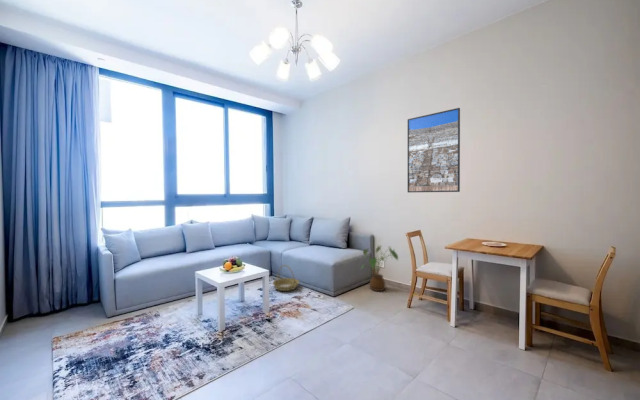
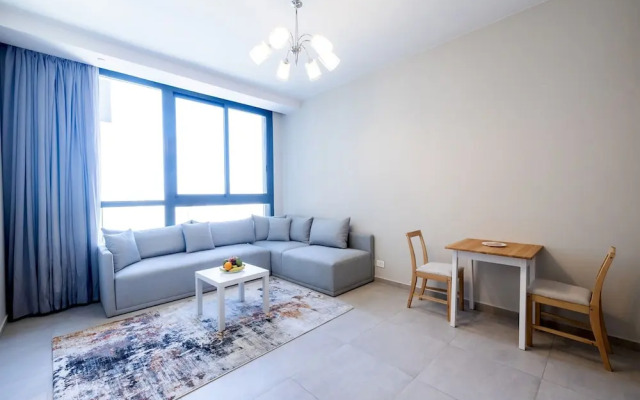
- house plant (378, 268)
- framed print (431, 153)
- basket (285, 278)
